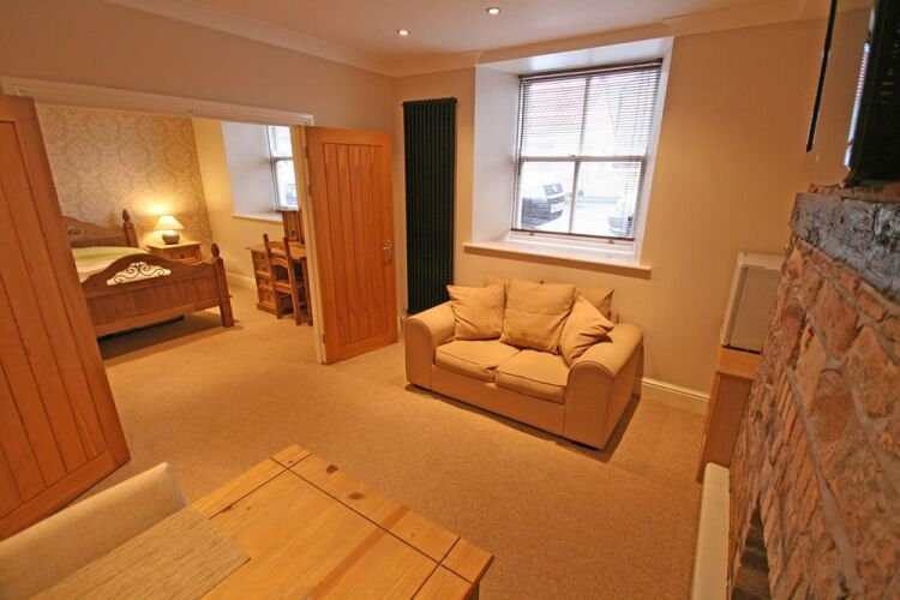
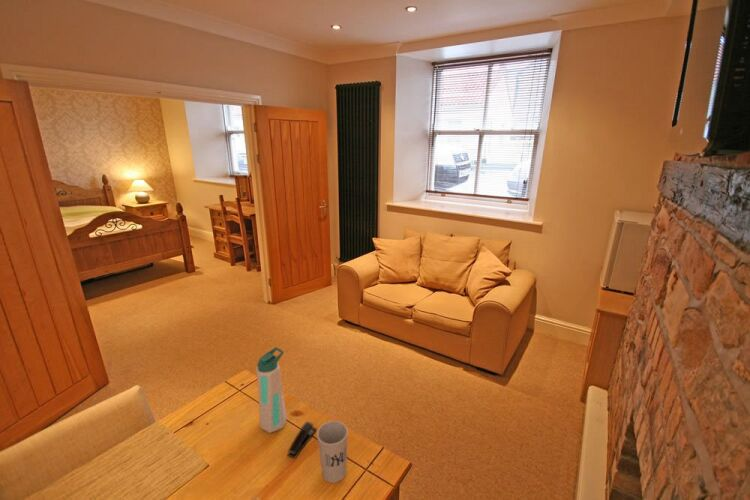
+ stapler (302, 437)
+ cup (333, 452)
+ water bottle (271, 389)
